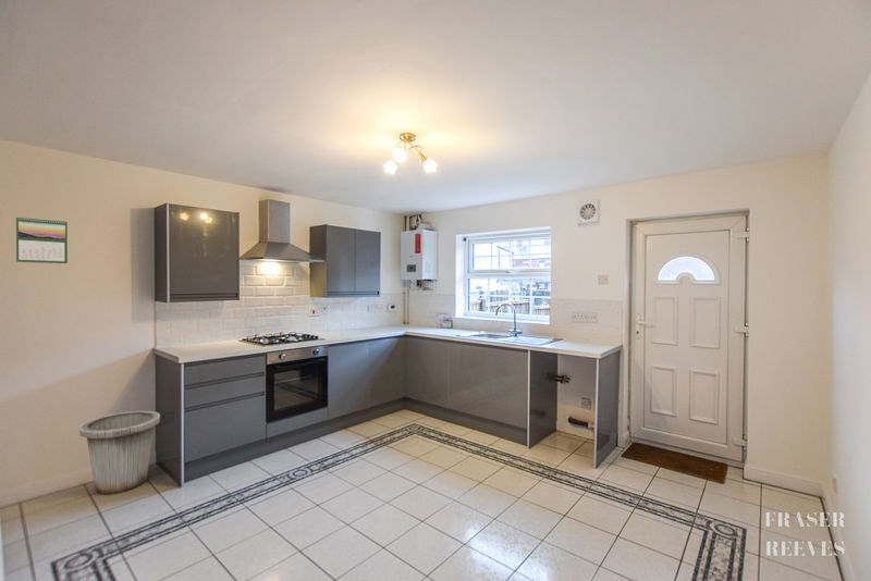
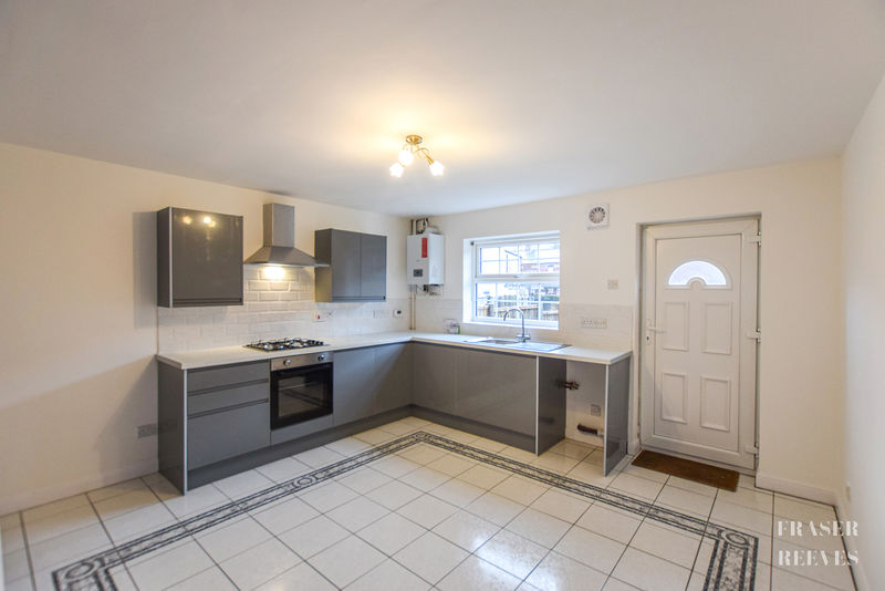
- trash can (121, 452)
- calendar (42, 239)
